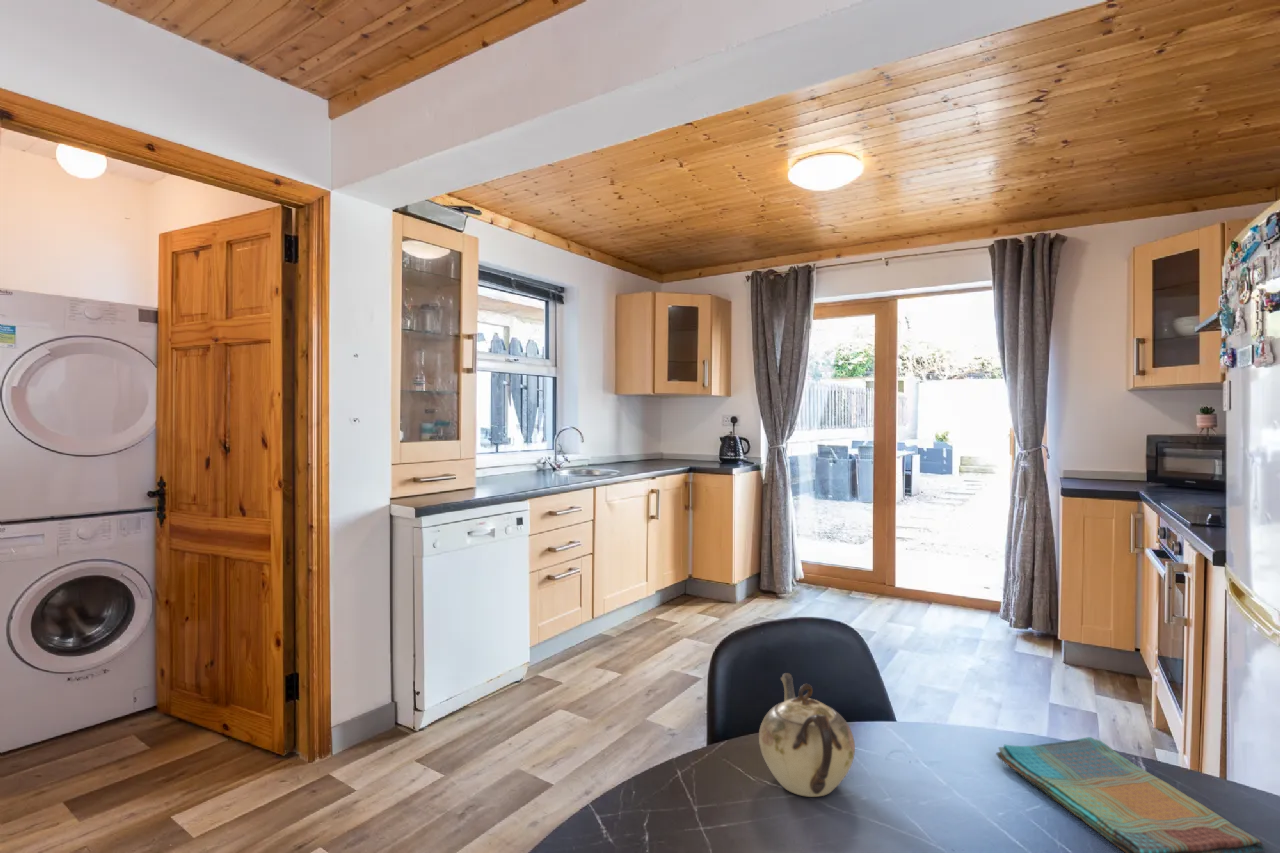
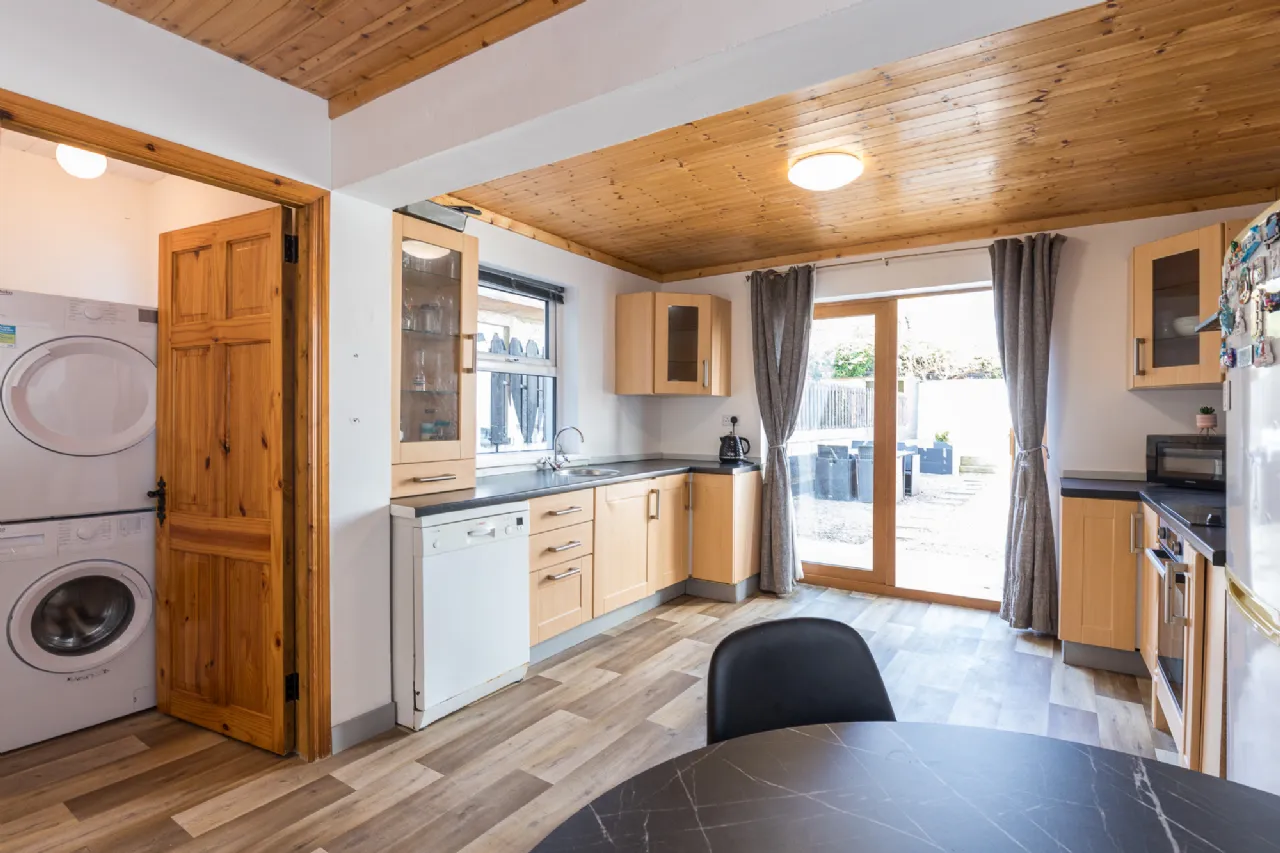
- dish towel (1114, 791)
- teapot (803, 729)
